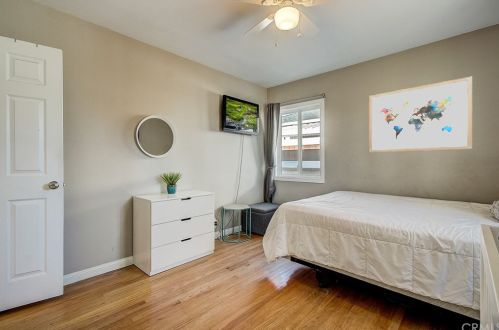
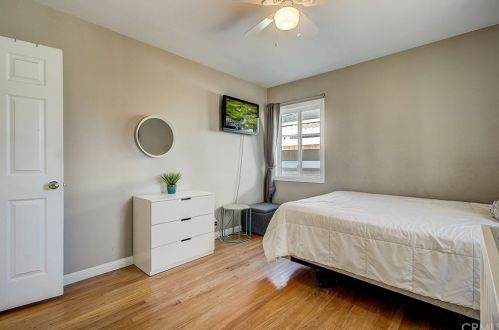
- wall art (414, 119)
